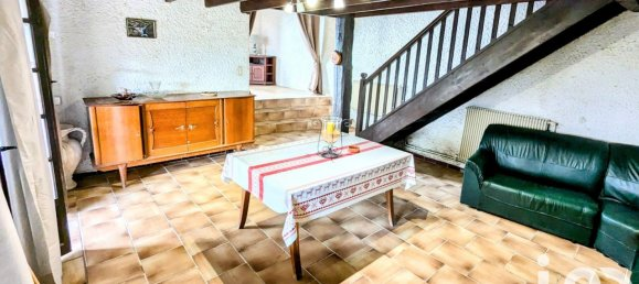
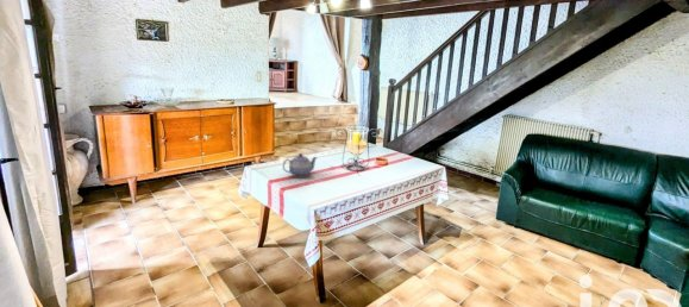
+ teapot (300, 164)
